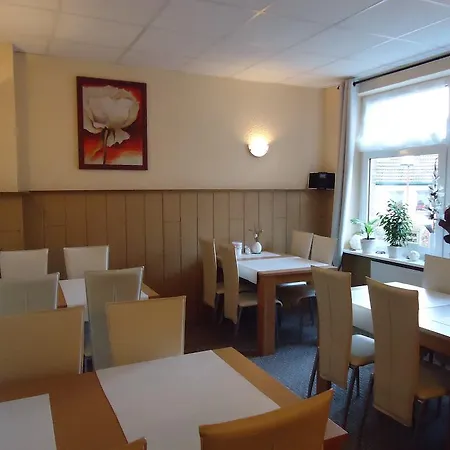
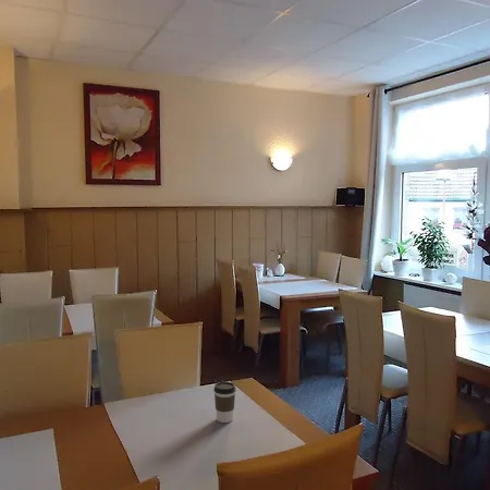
+ coffee cup (224, 402)
